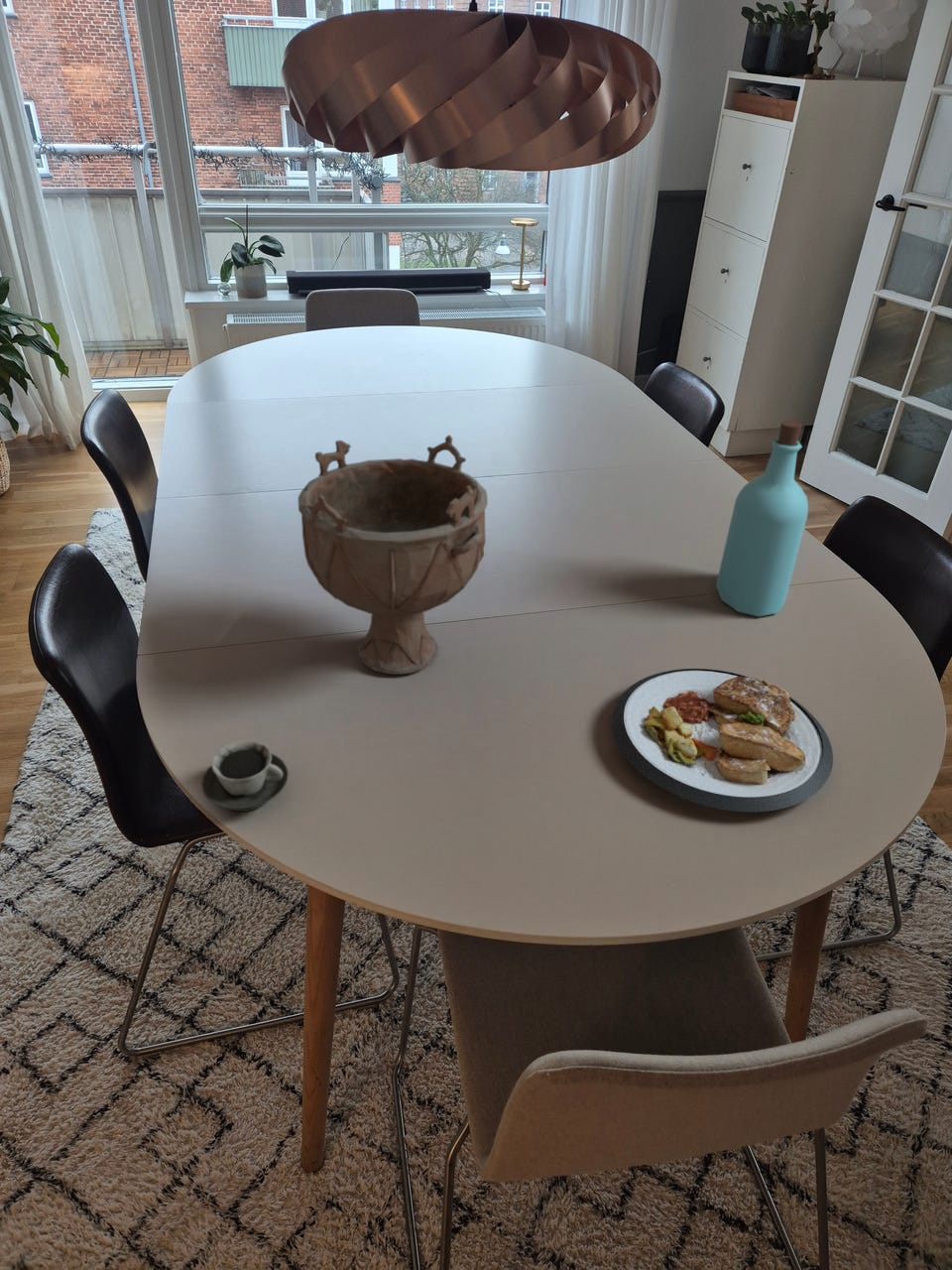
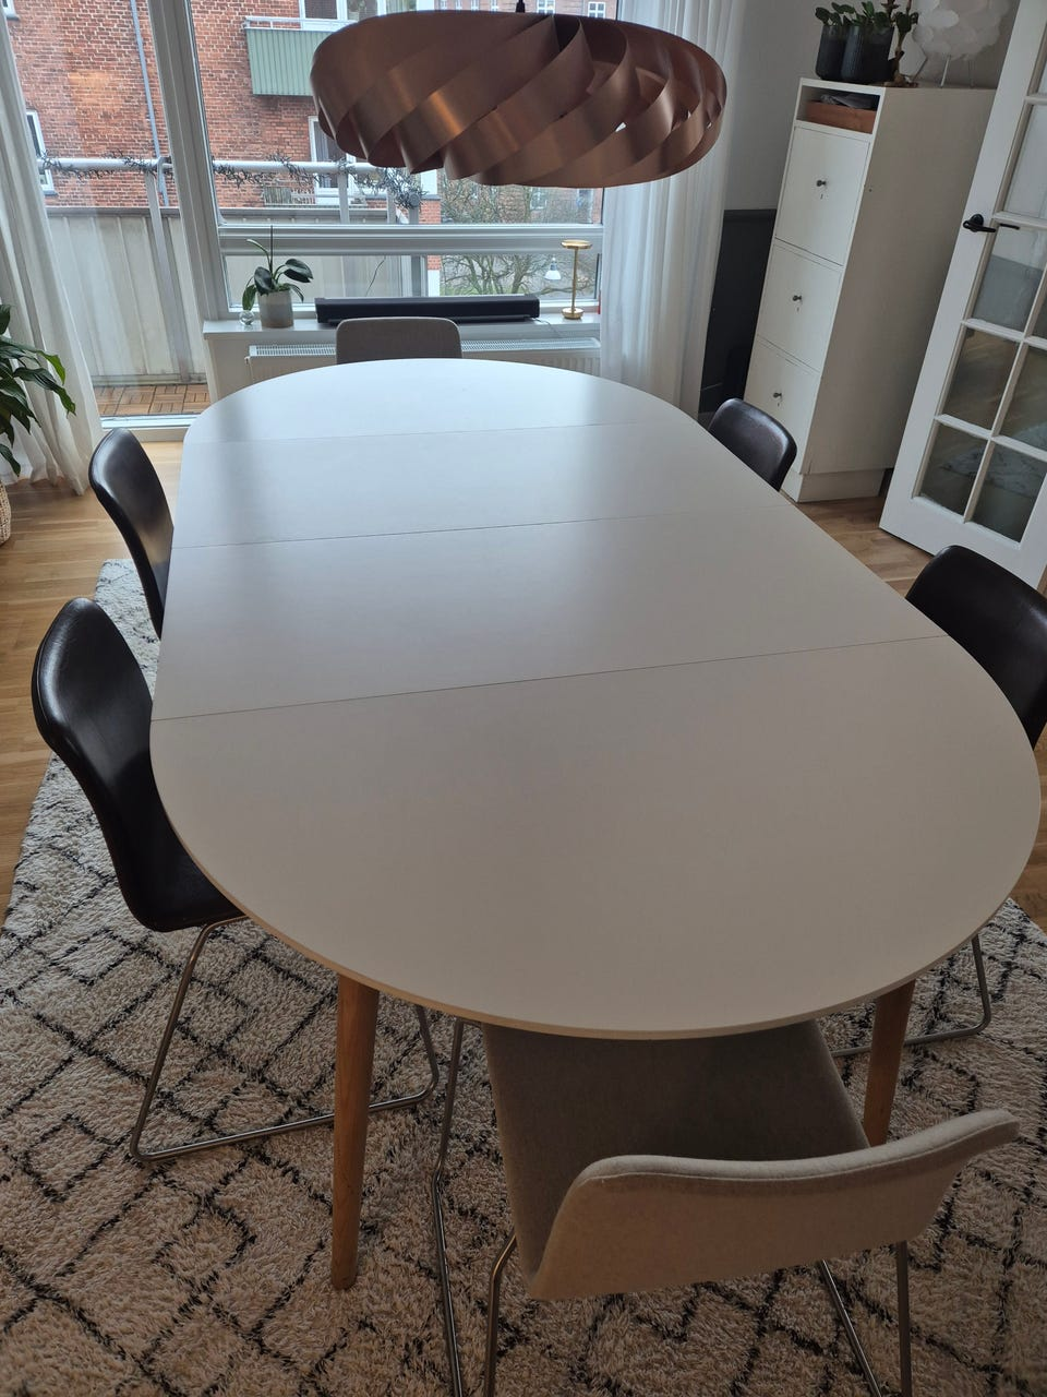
- bottle (769, 515)
- cup (244, 776)
- plate (721, 728)
- decorative bowl (396, 564)
